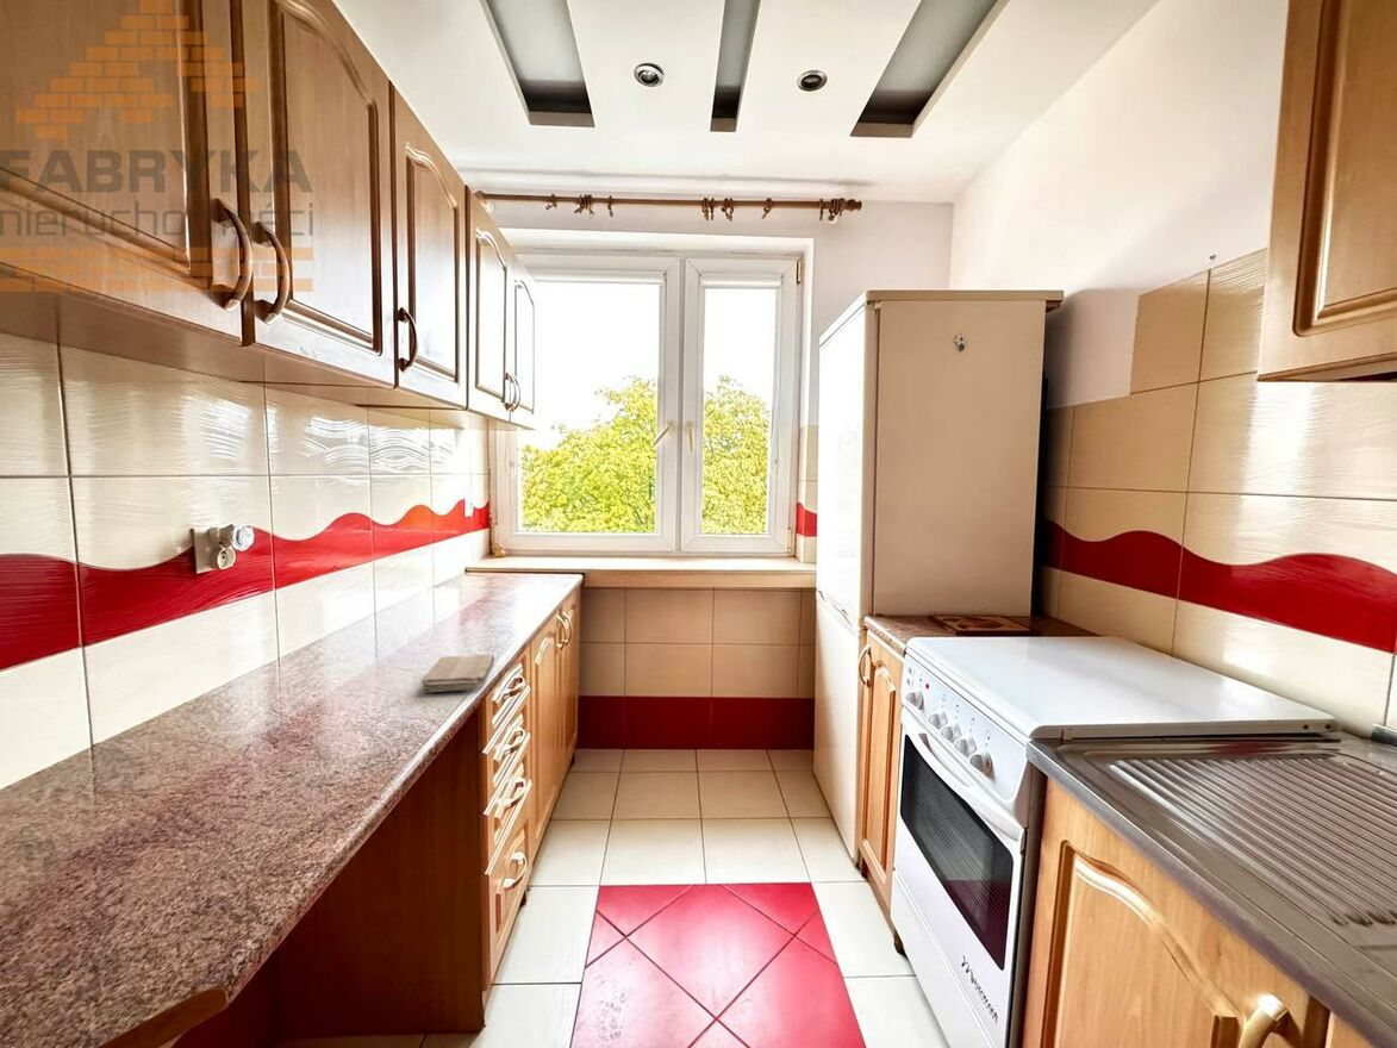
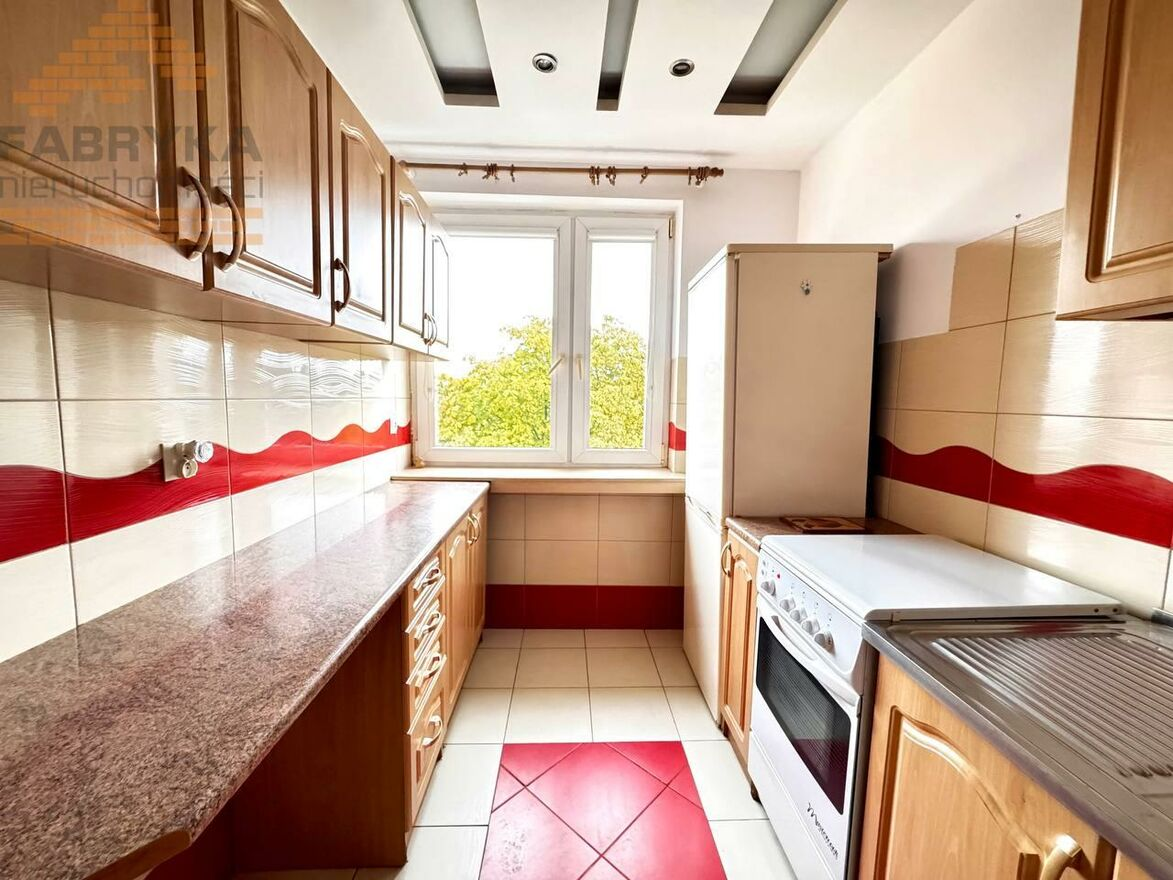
- washcloth (460, 670)
